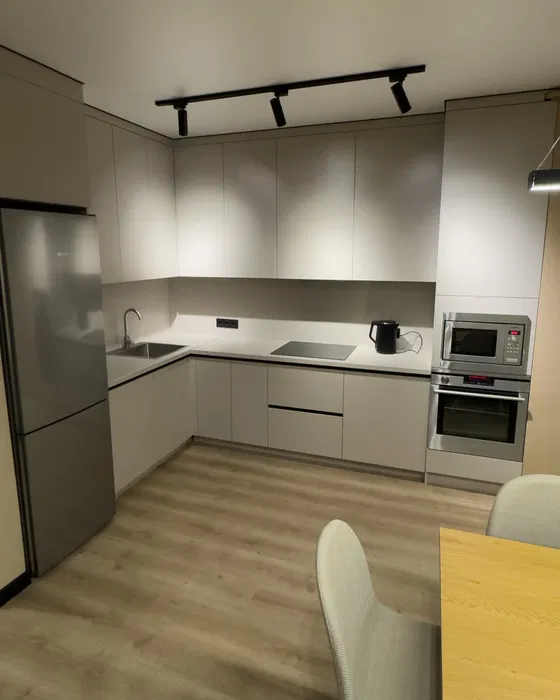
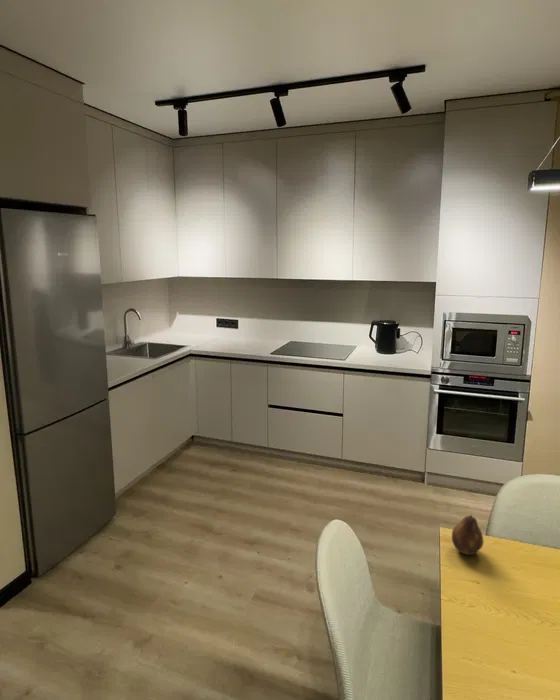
+ fruit (467, 533)
